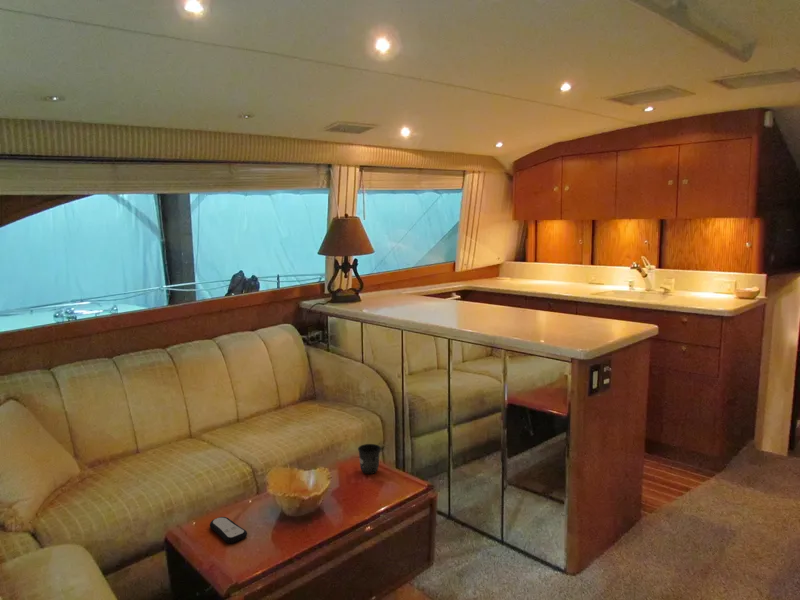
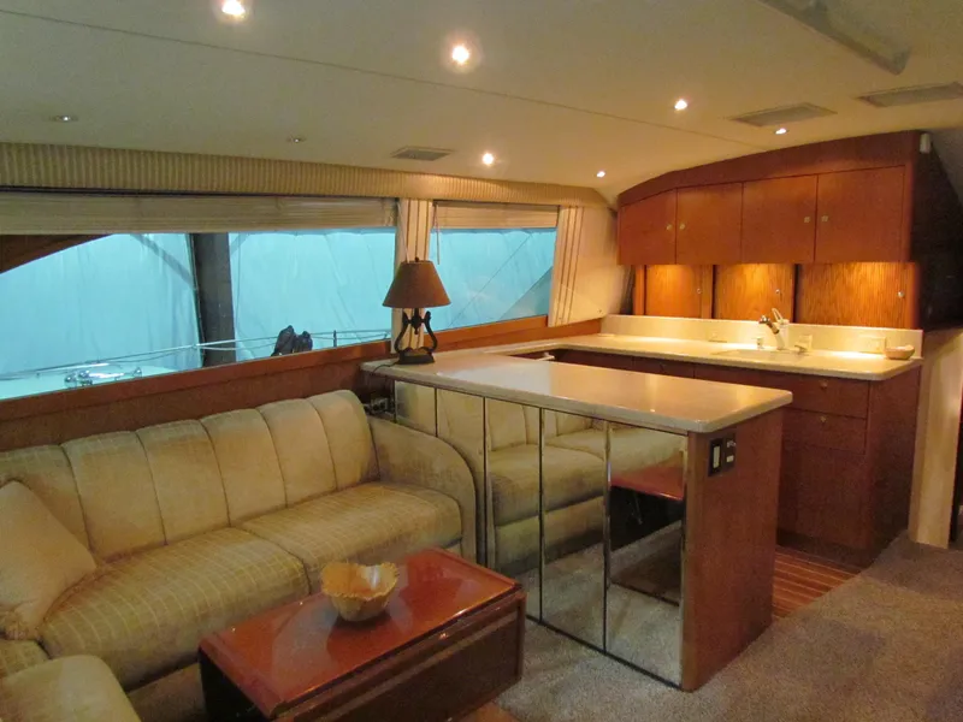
- mug (371, 461)
- remote control (227, 529)
